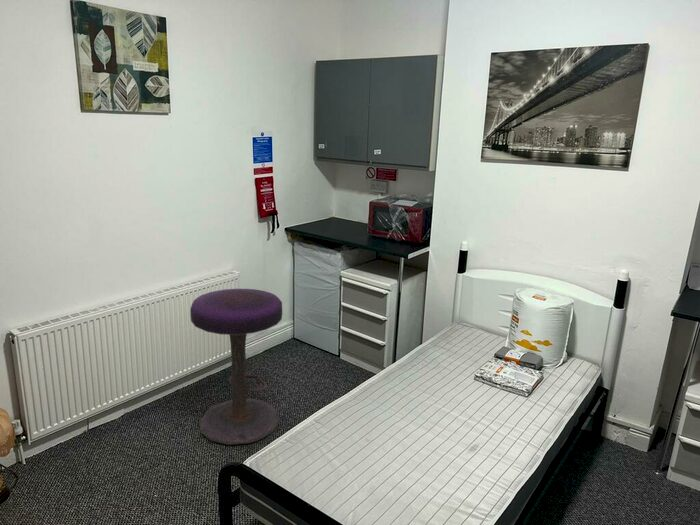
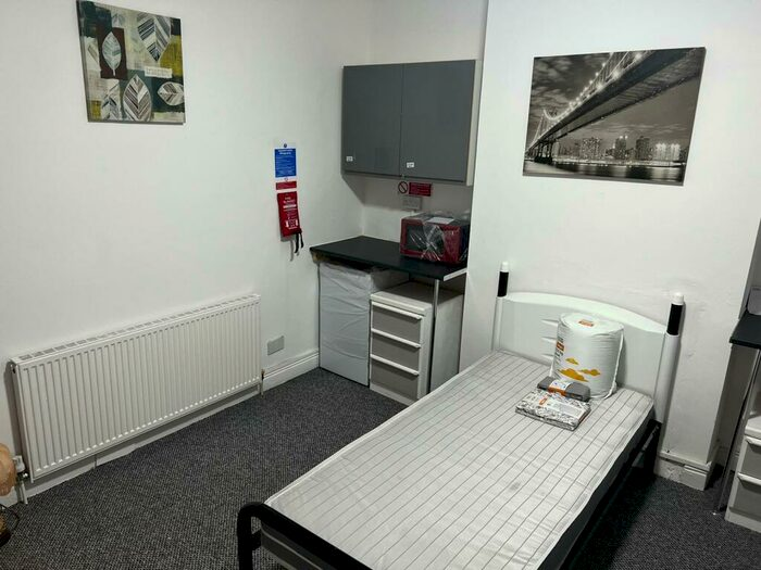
- stool (238, 360)
